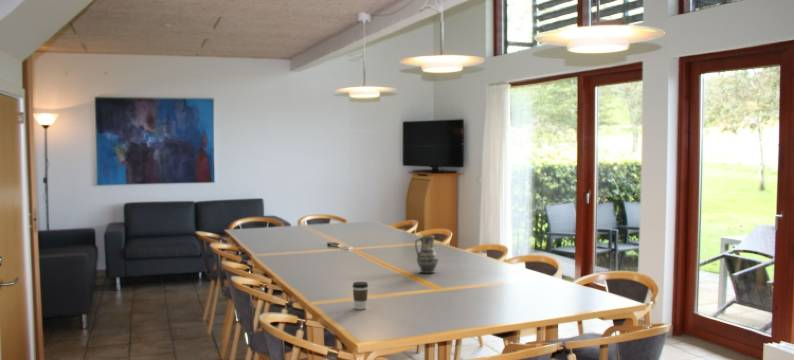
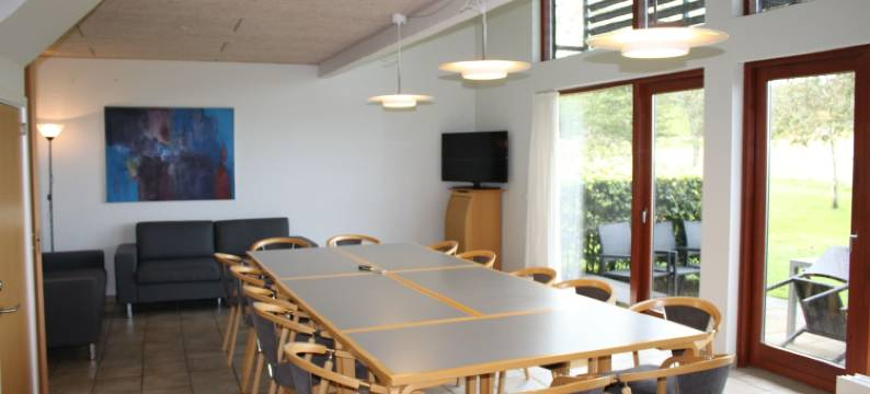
- coffee cup (360, 295)
- vase (427, 254)
